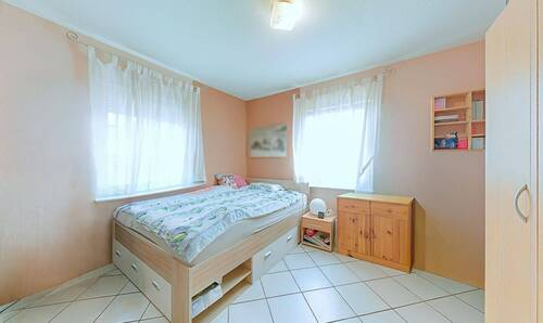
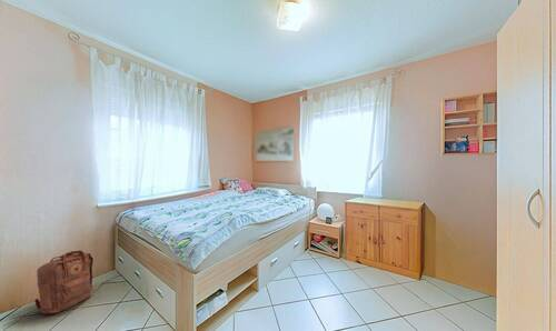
+ backpack (66, 278)
